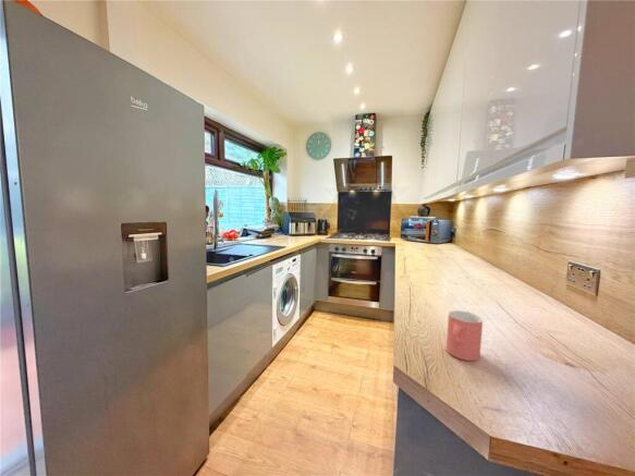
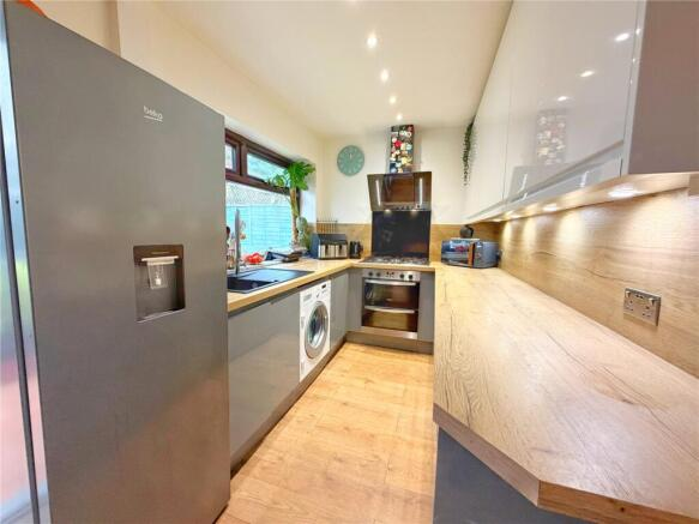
- cup (461, 337)
